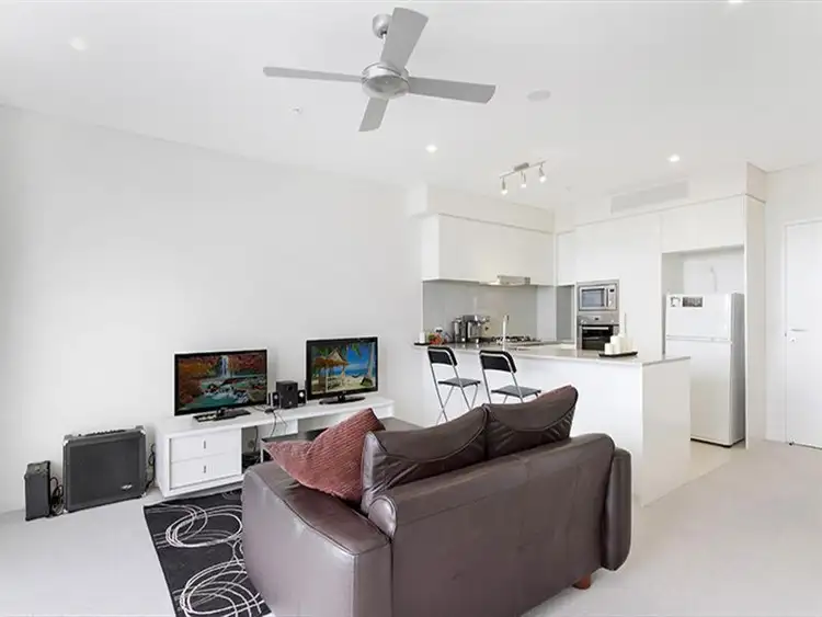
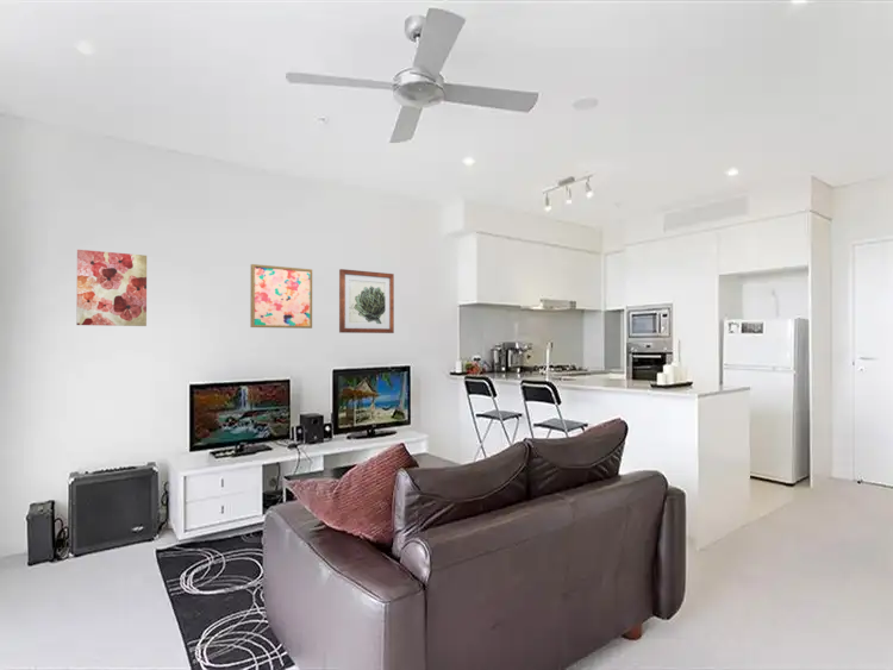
+ wall art (367, 302)
+ wall art (112, 289)
+ wall art (282, 296)
